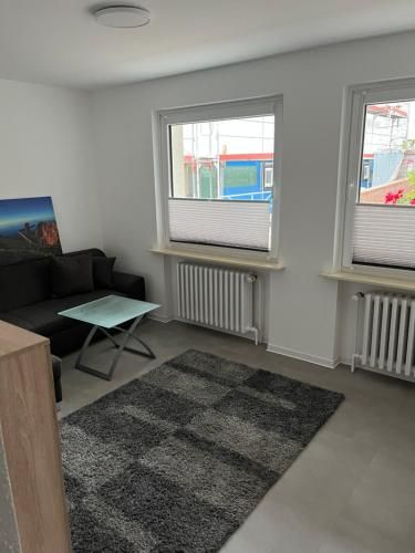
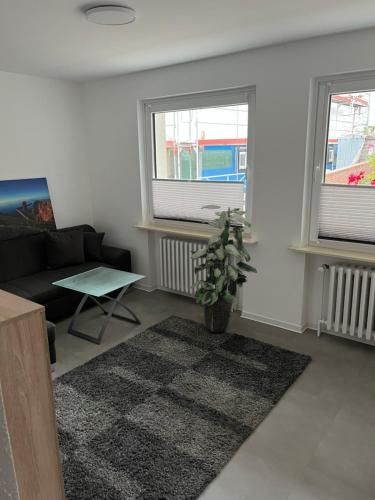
+ indoor plant (219, 268)
